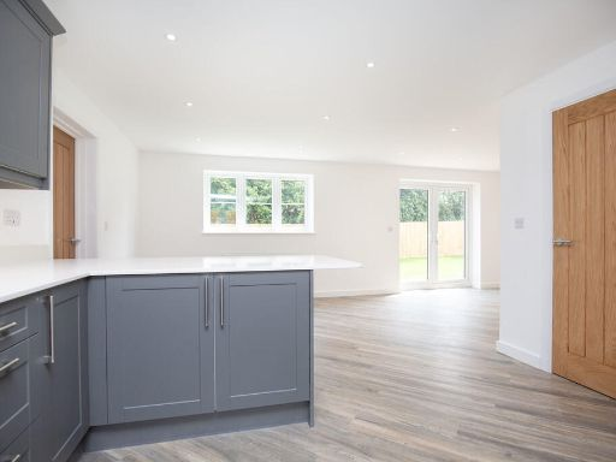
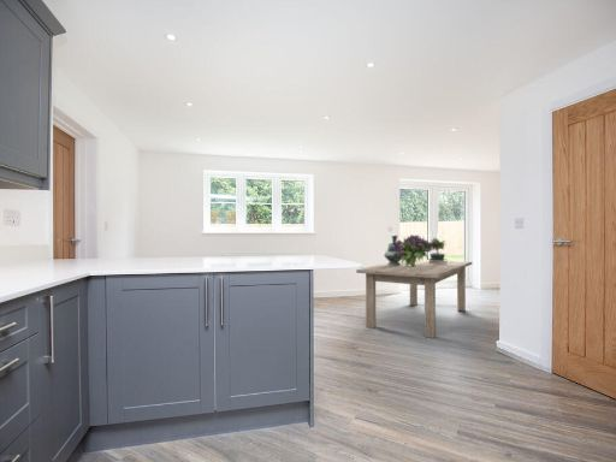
+ potted plant (436, 249)
+ dining table (416, 291)
+ decorative urn (395, 249)
+ bouquet (411, 251)
